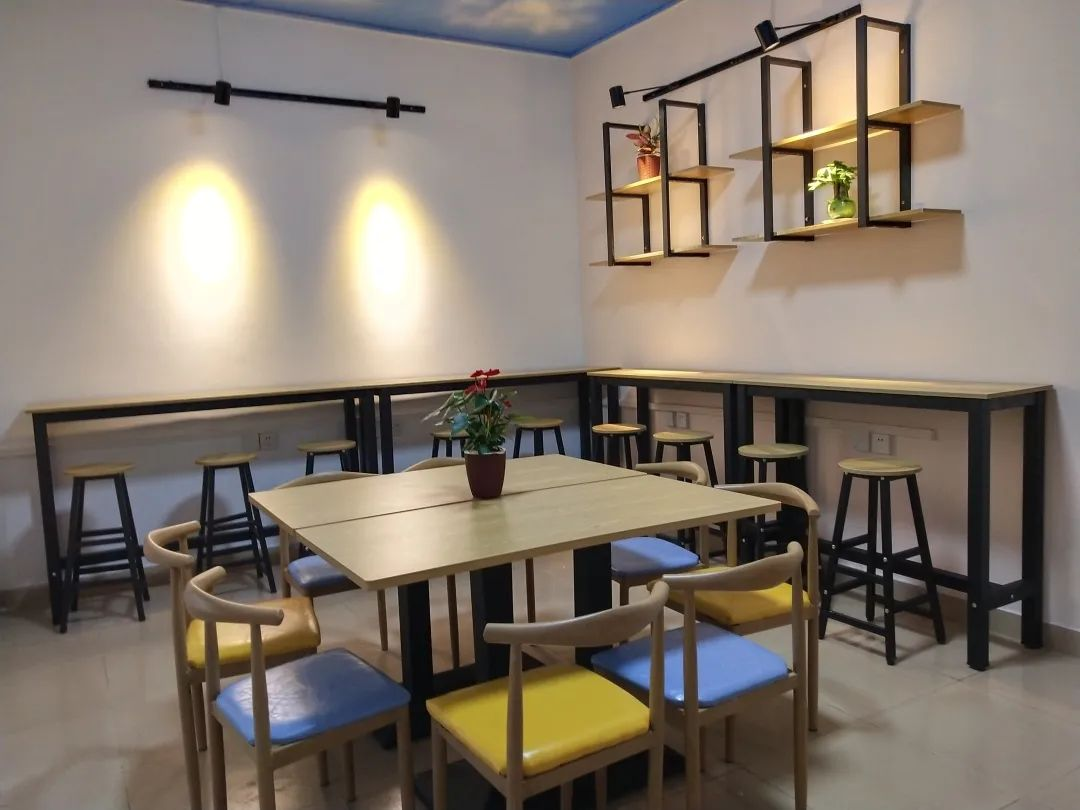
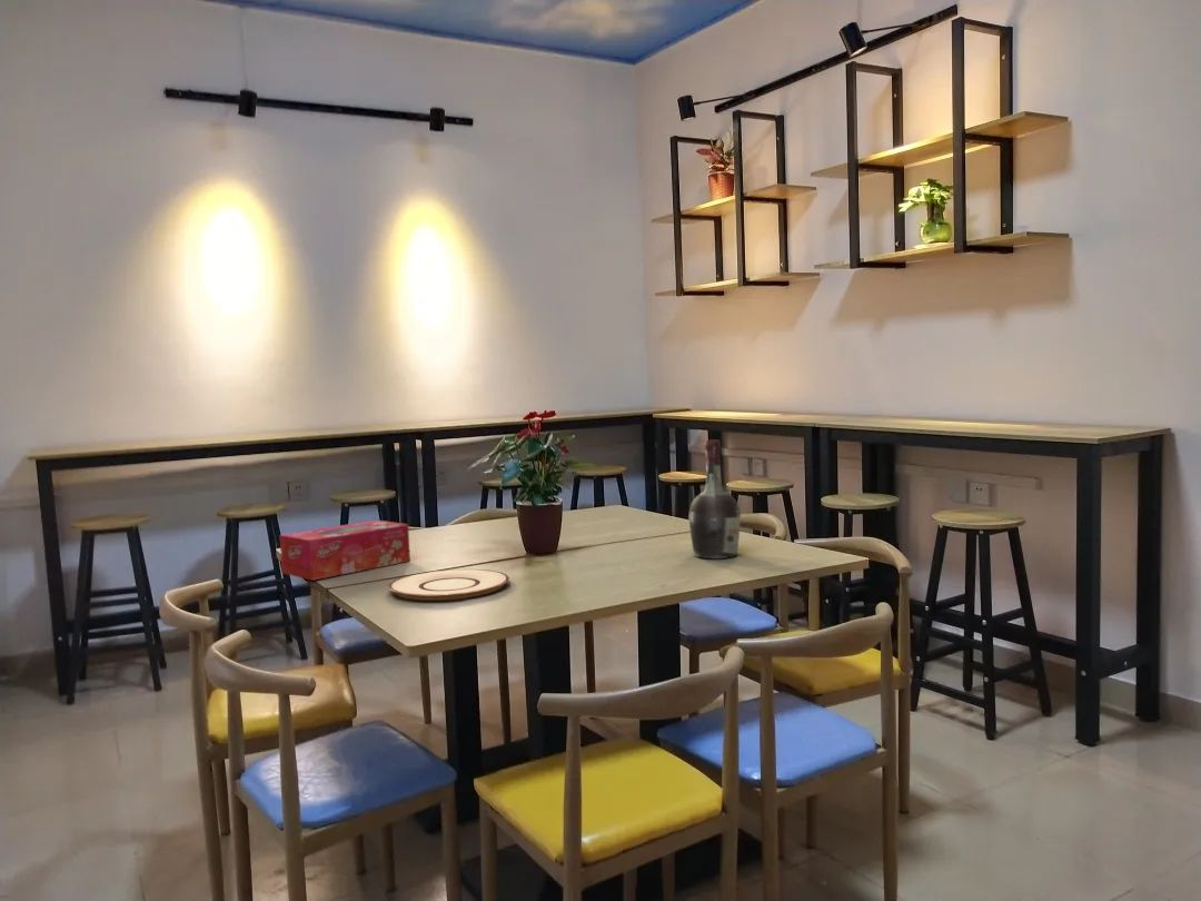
+ cognac bottle (714, 497)
+ tissue box (346, 547)
+ plate (449, 584)
